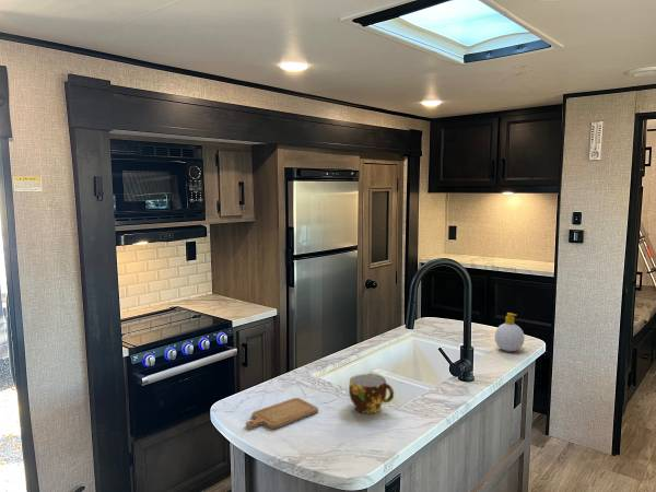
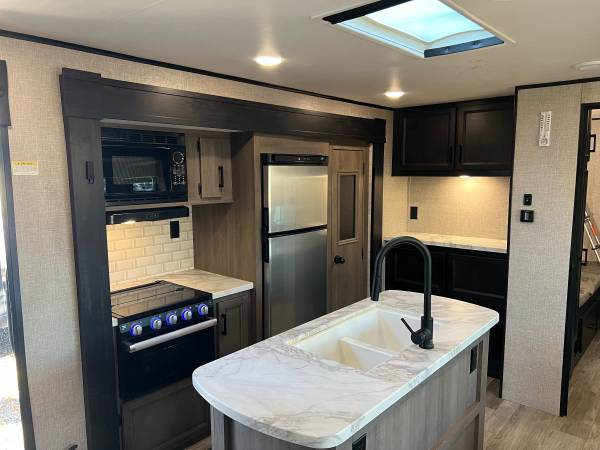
- chopping board (279, 414)
- soap bottle (509, 331)
- cup (370, 394)
